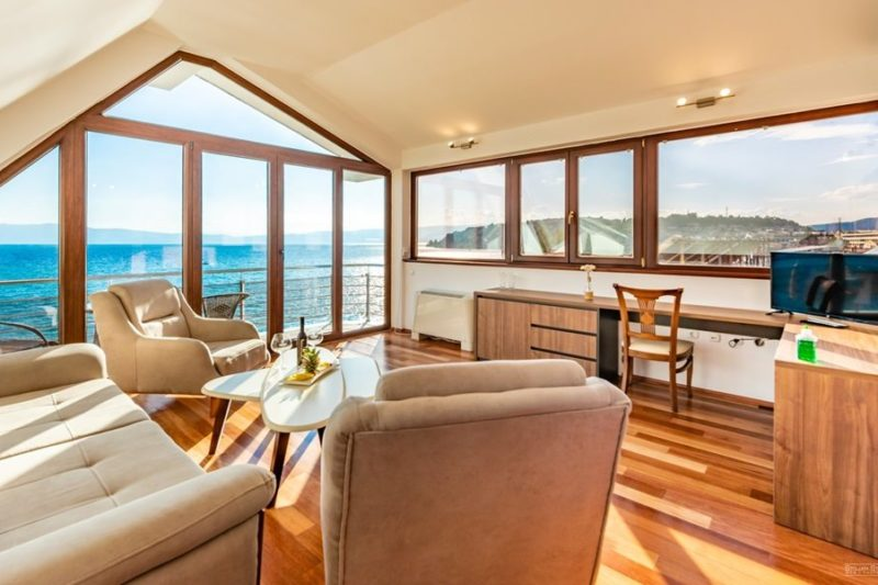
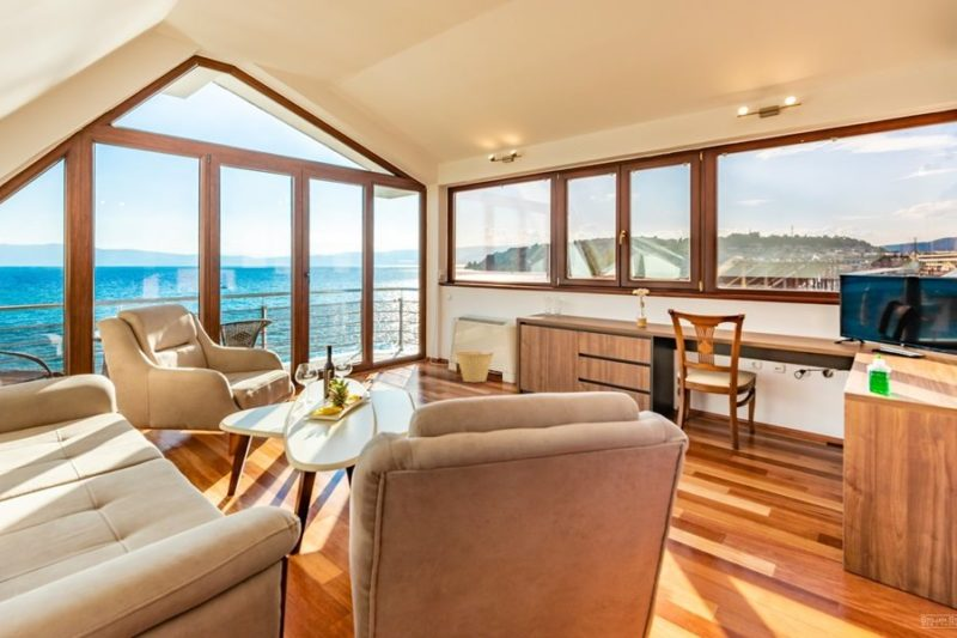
+ basket (475, 366)
